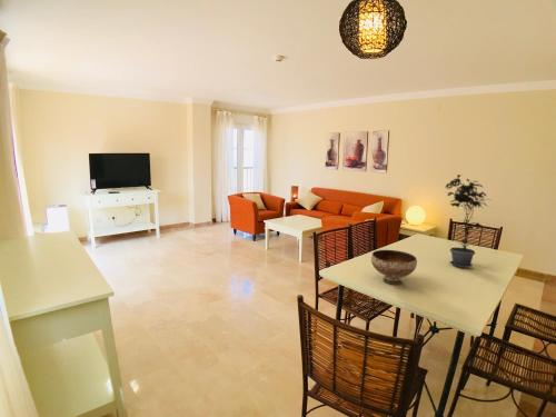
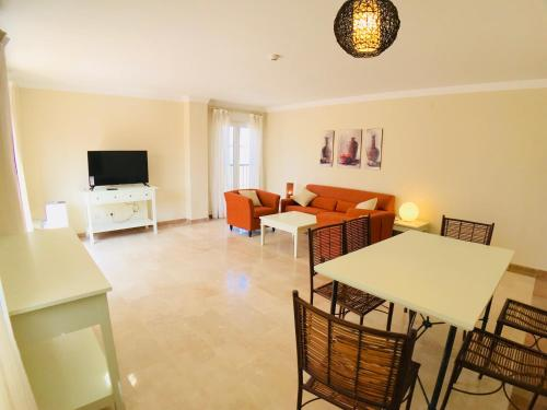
- potted plant (464, 220)
- bowl (393, 268)
